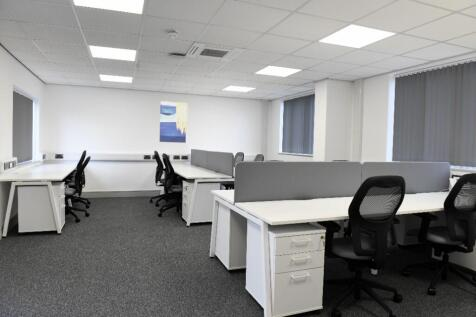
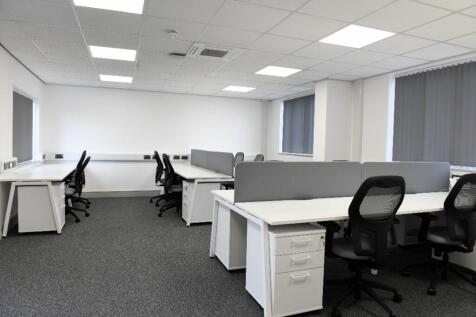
- wall art (173, 122)
